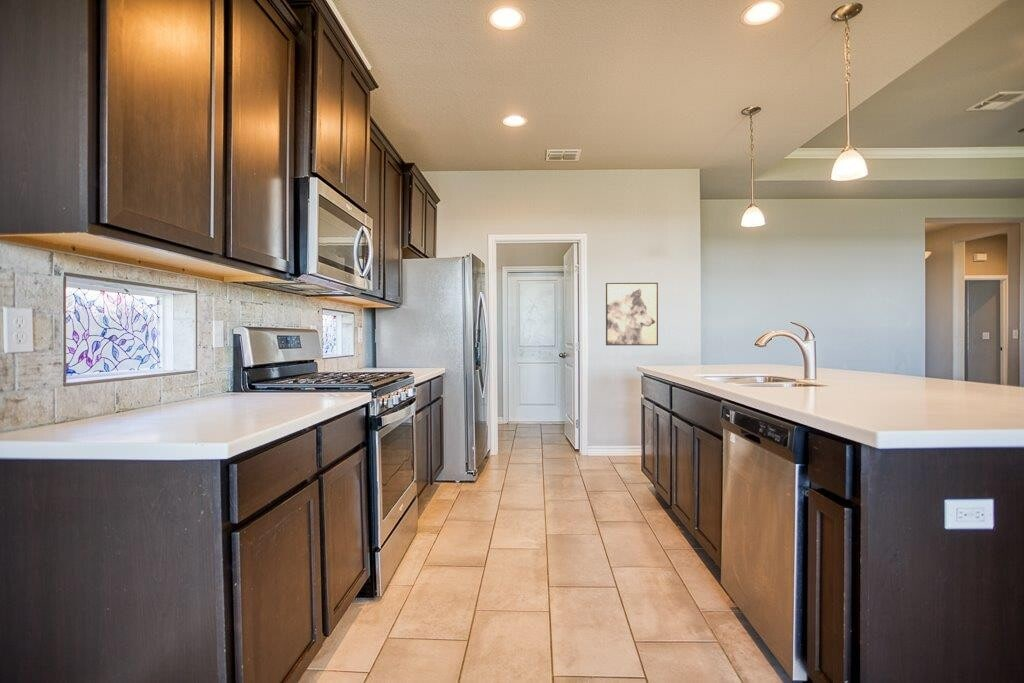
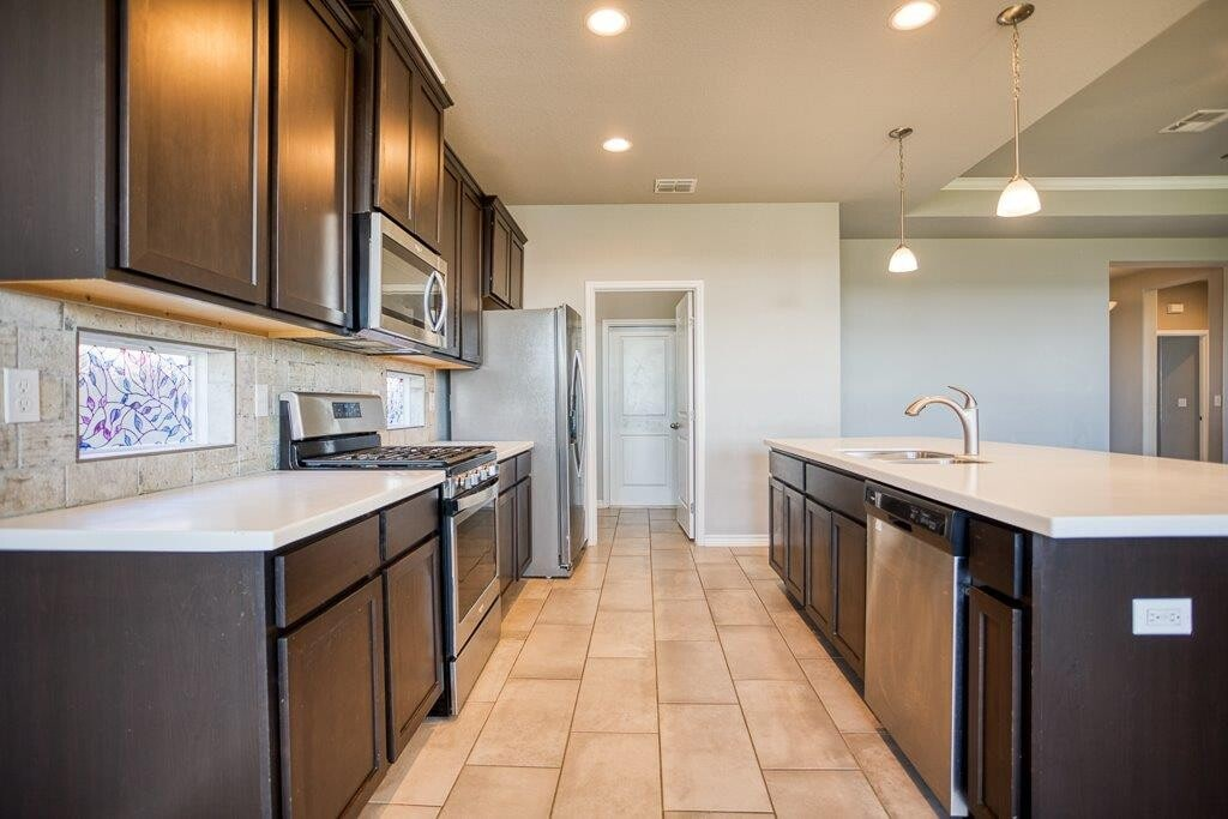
- wall art (631, 314)
